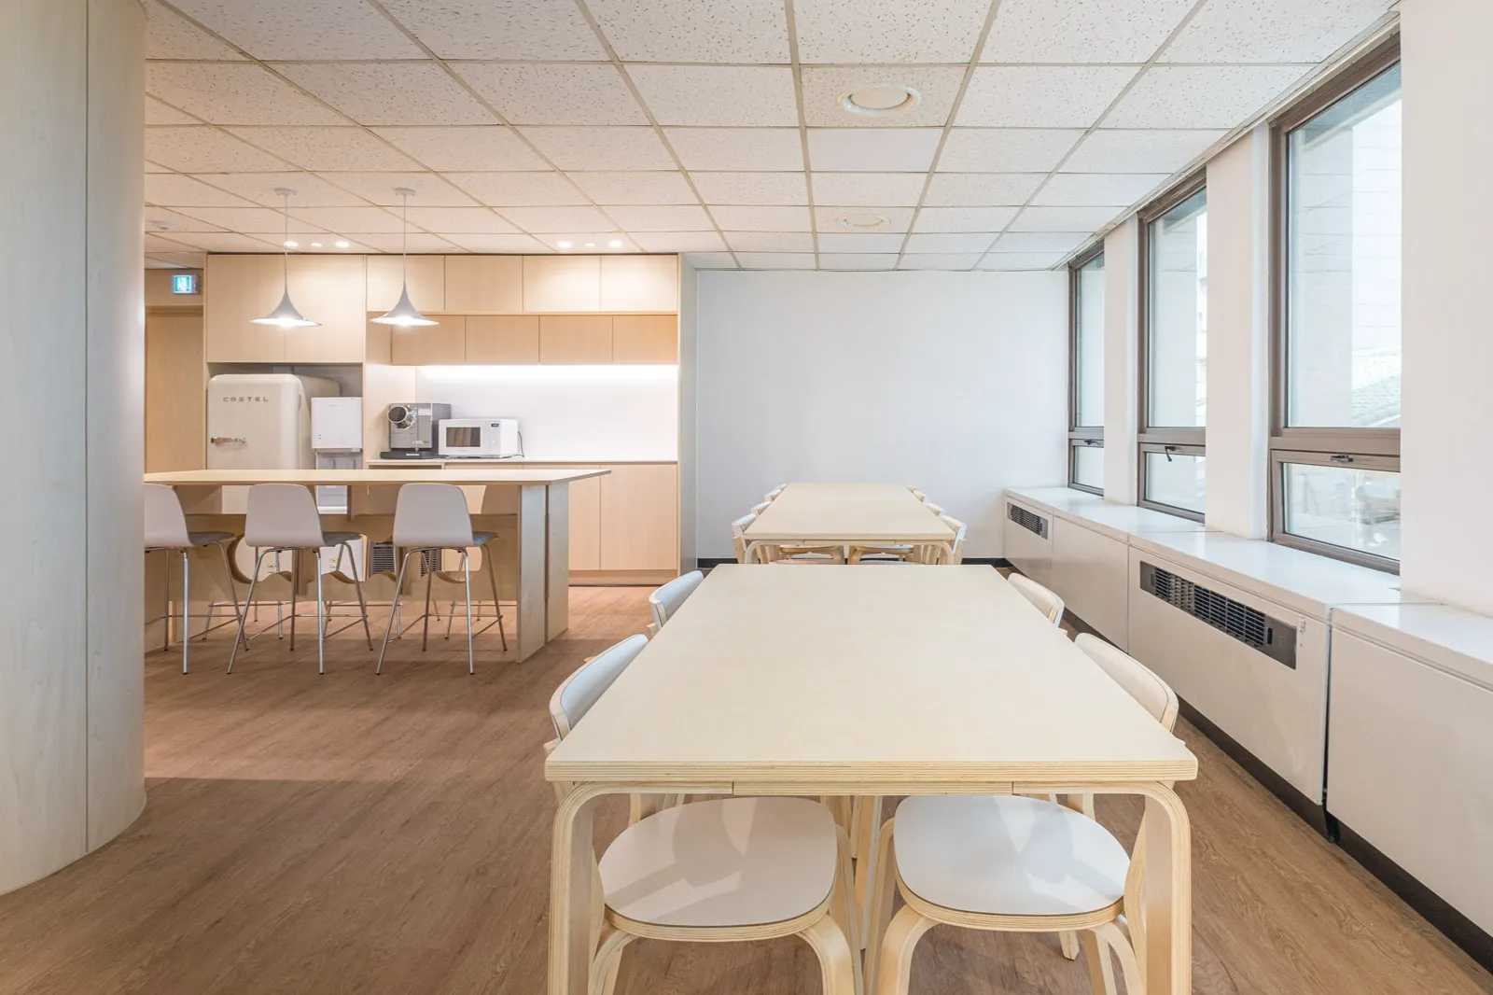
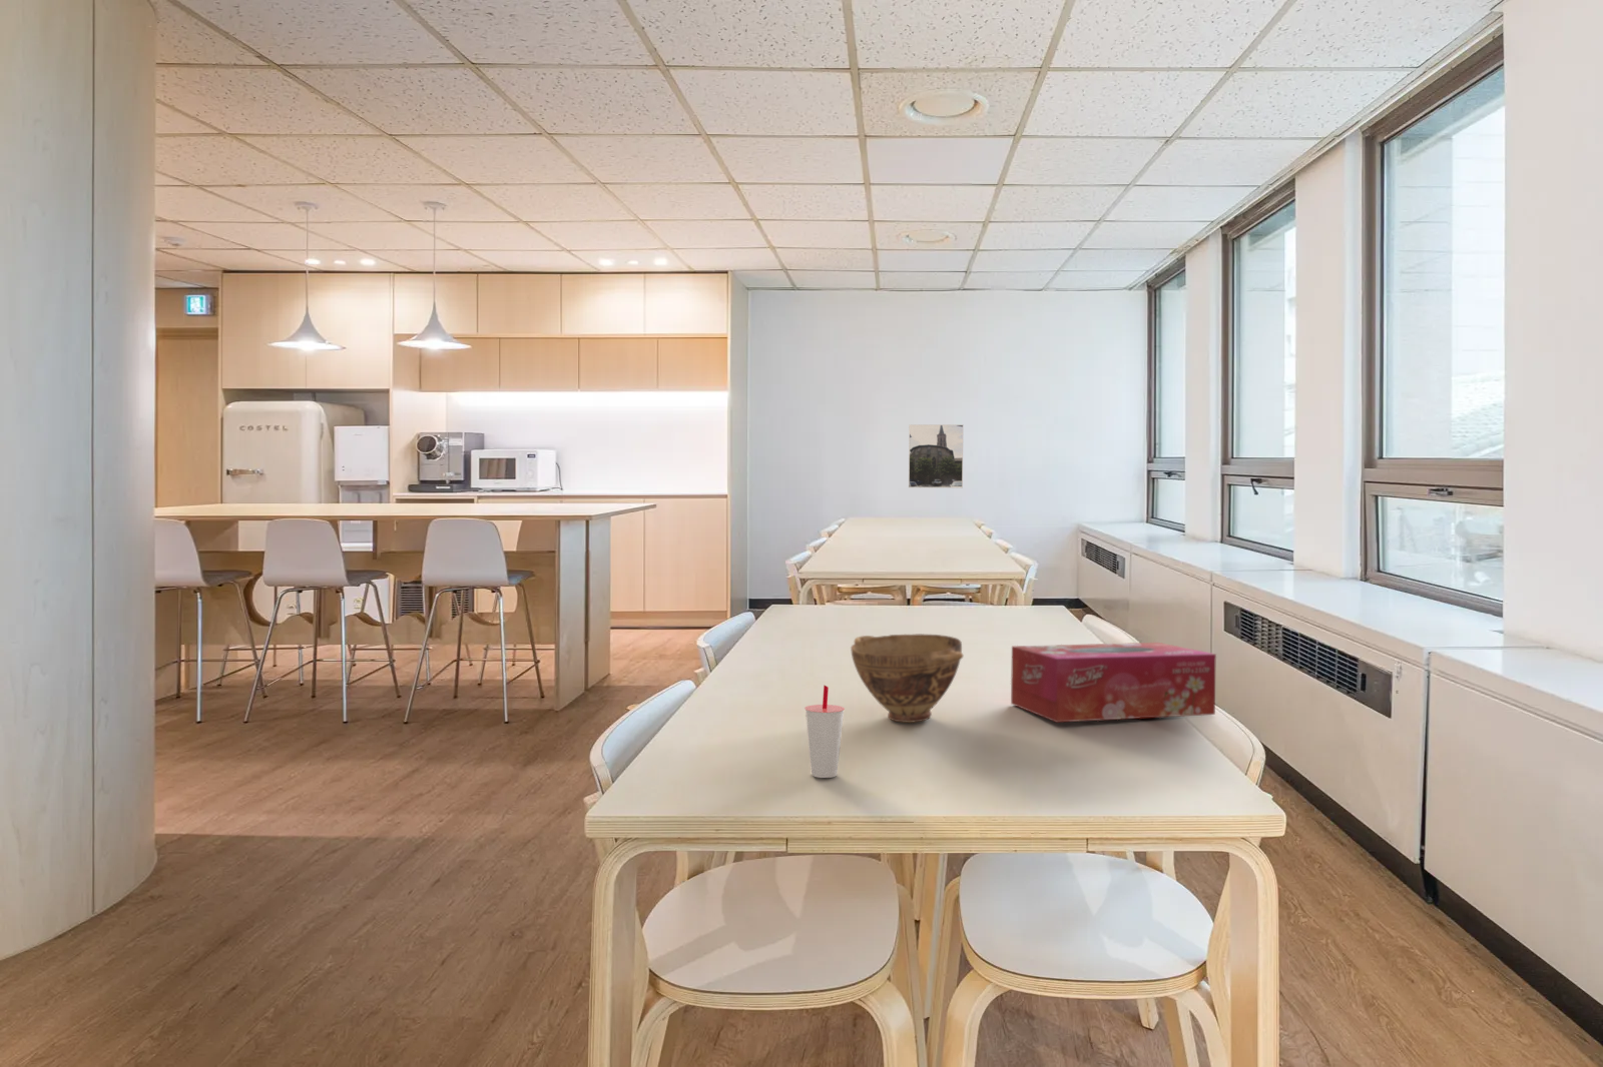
+ tissue box (1110, 679)
+ bowl (905, 679)
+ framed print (936, 455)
+ cup (824, 730)
